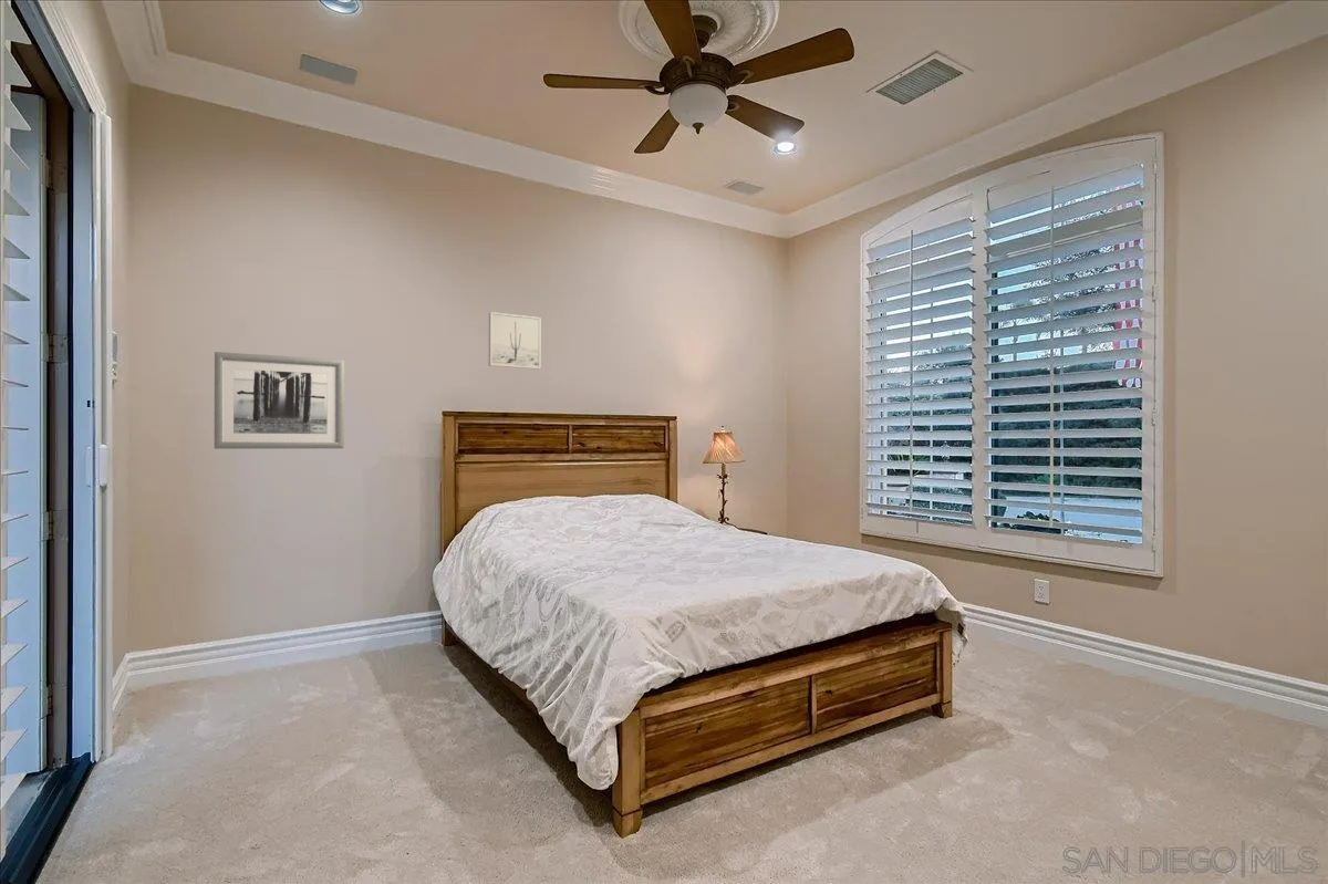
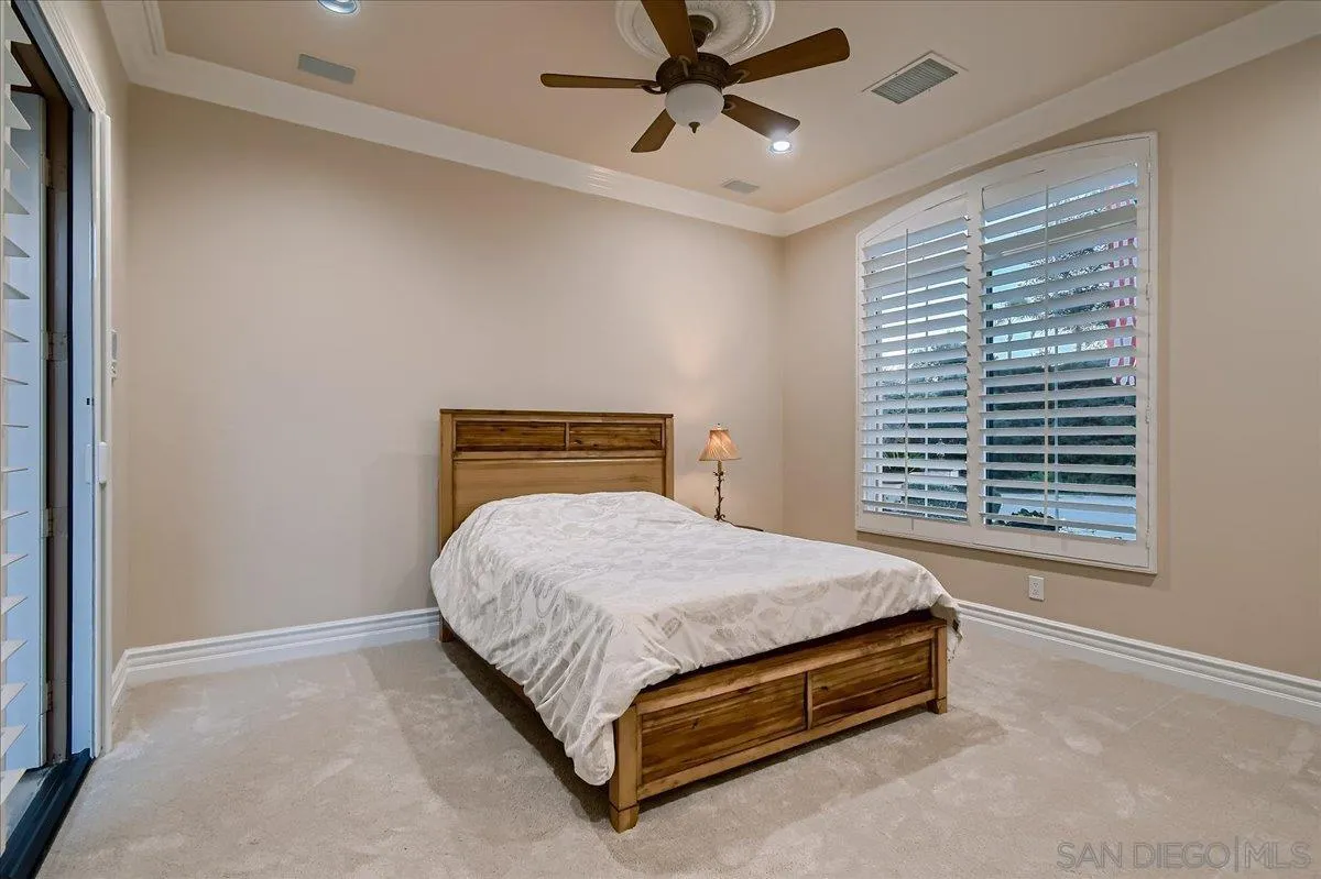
- wall art (515, 341)
- wall art (281, 402)
